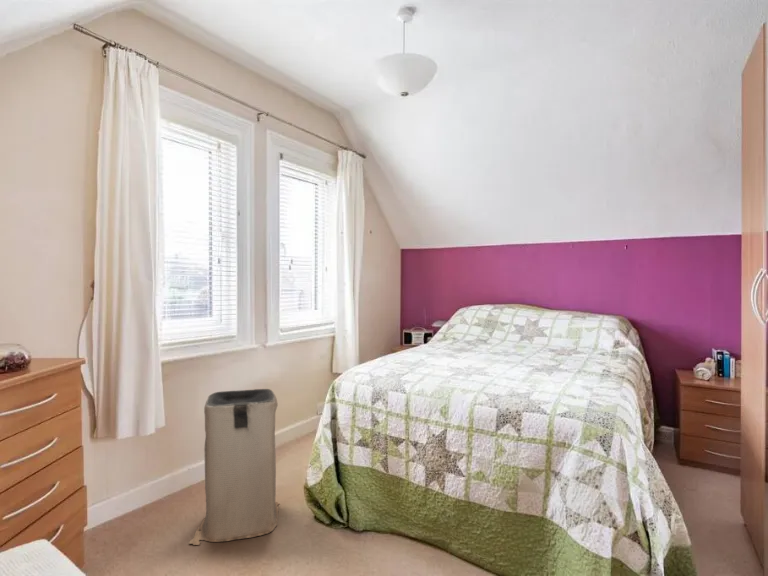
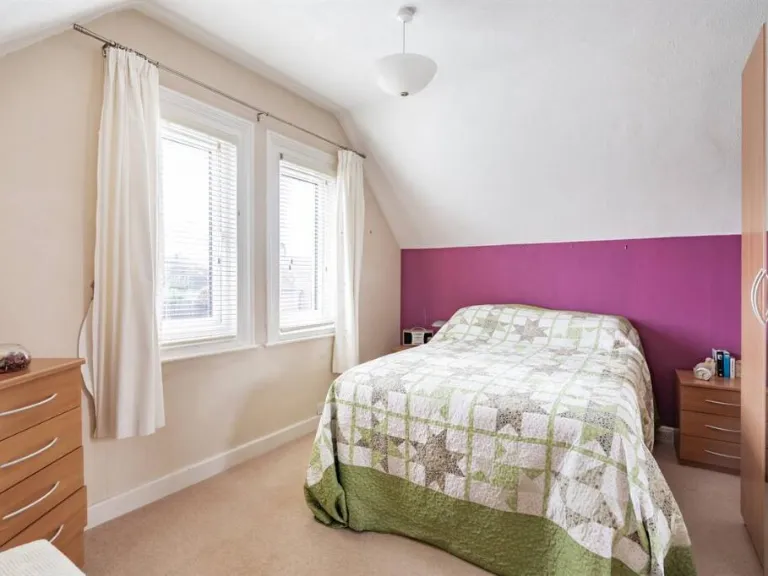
- laundry basket (240, 457)
